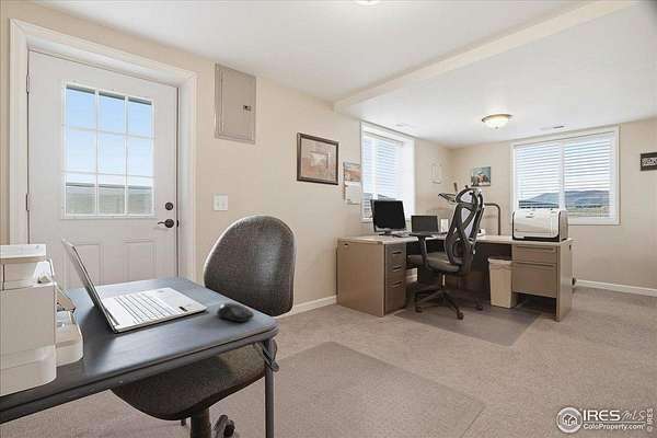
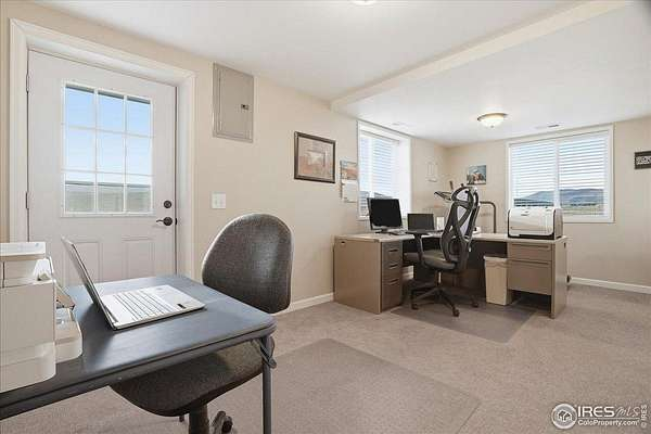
- computer mouse (234, 310)
